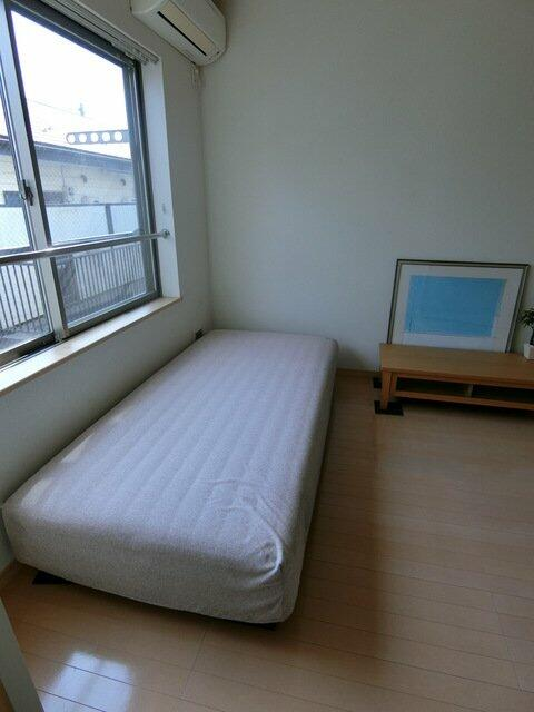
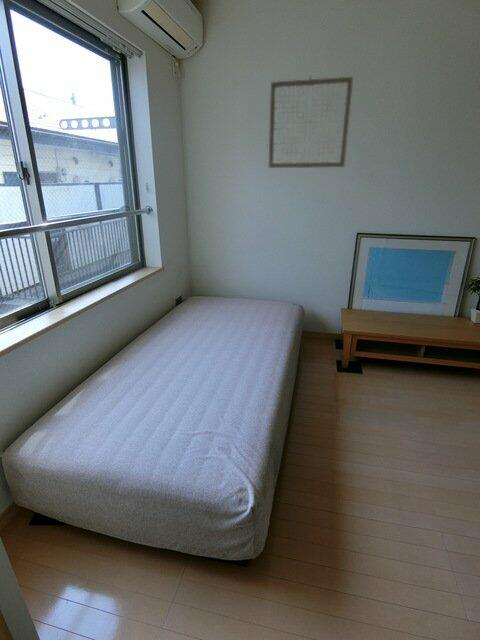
+ wall art (308, 122)
